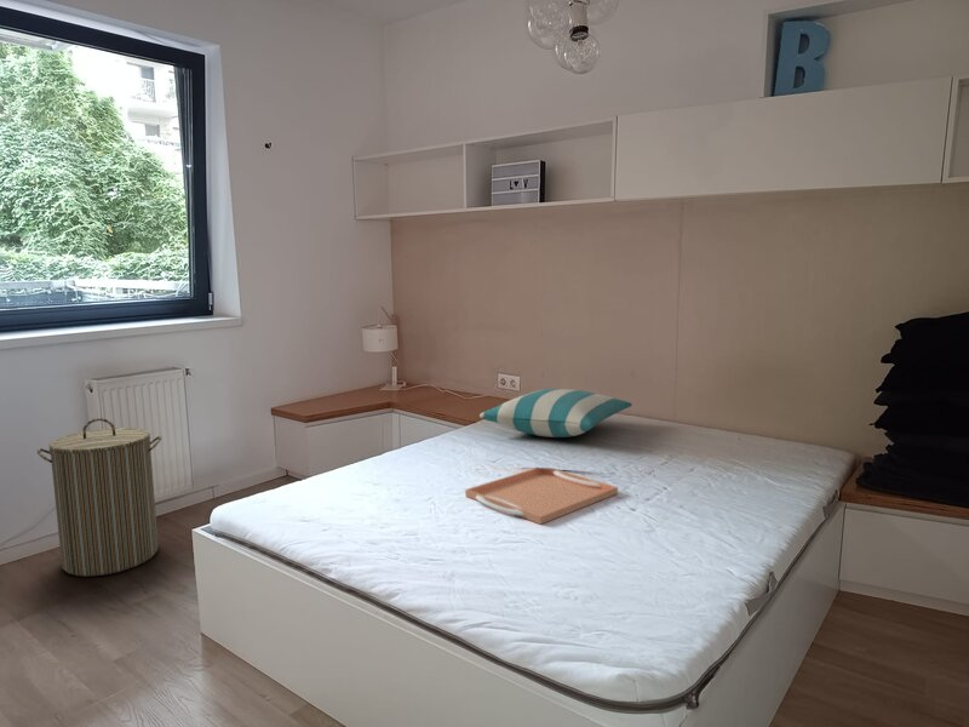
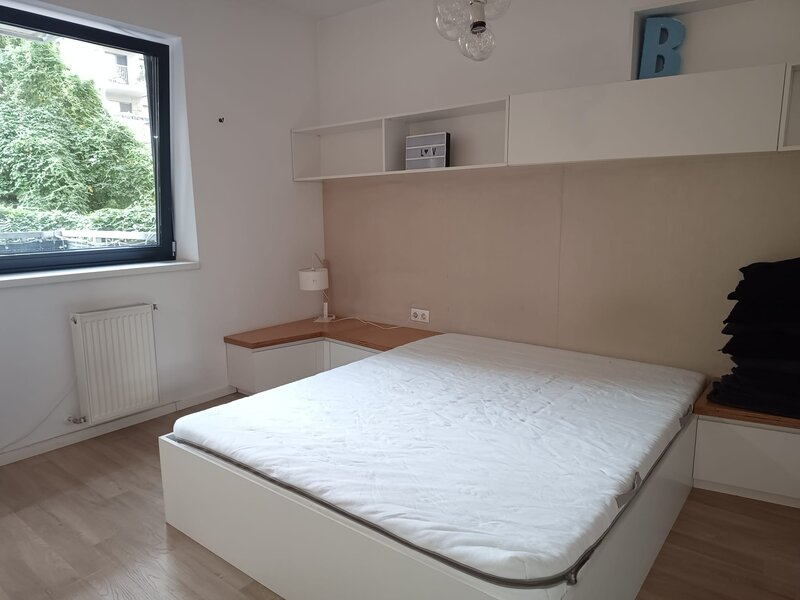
- serving tray (541, 491)
- laundry hamper (105, 488)
- pillow (557, 411)
